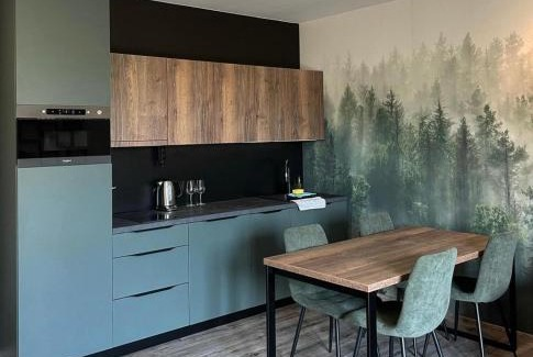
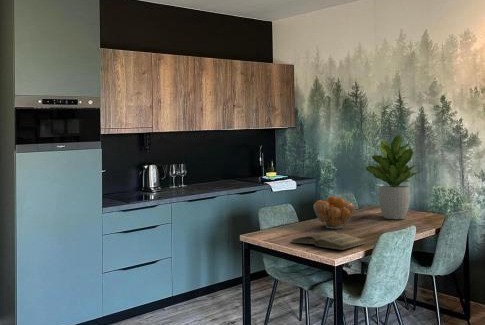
+ potted plant (392, 176)
+ book (327, 238)
+ fruit basket (334, 211)
